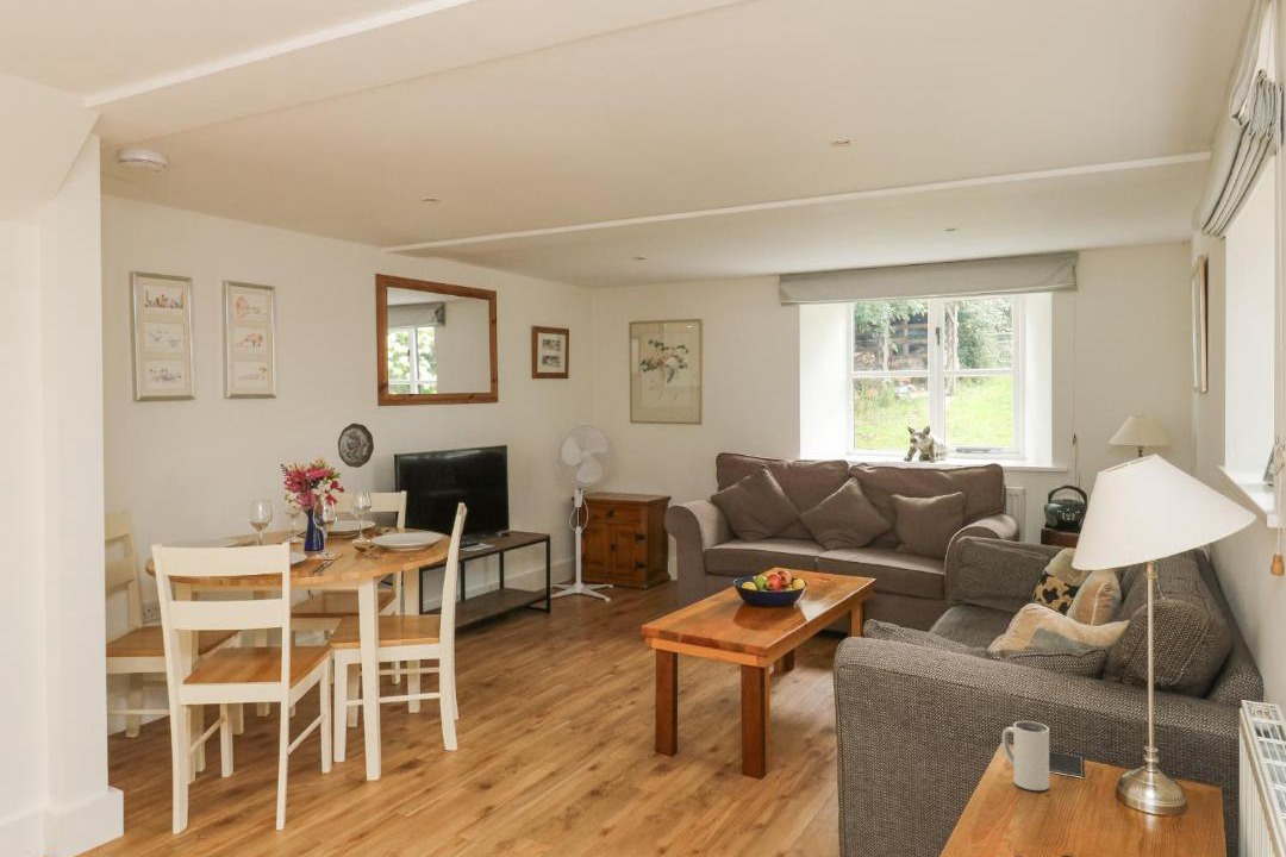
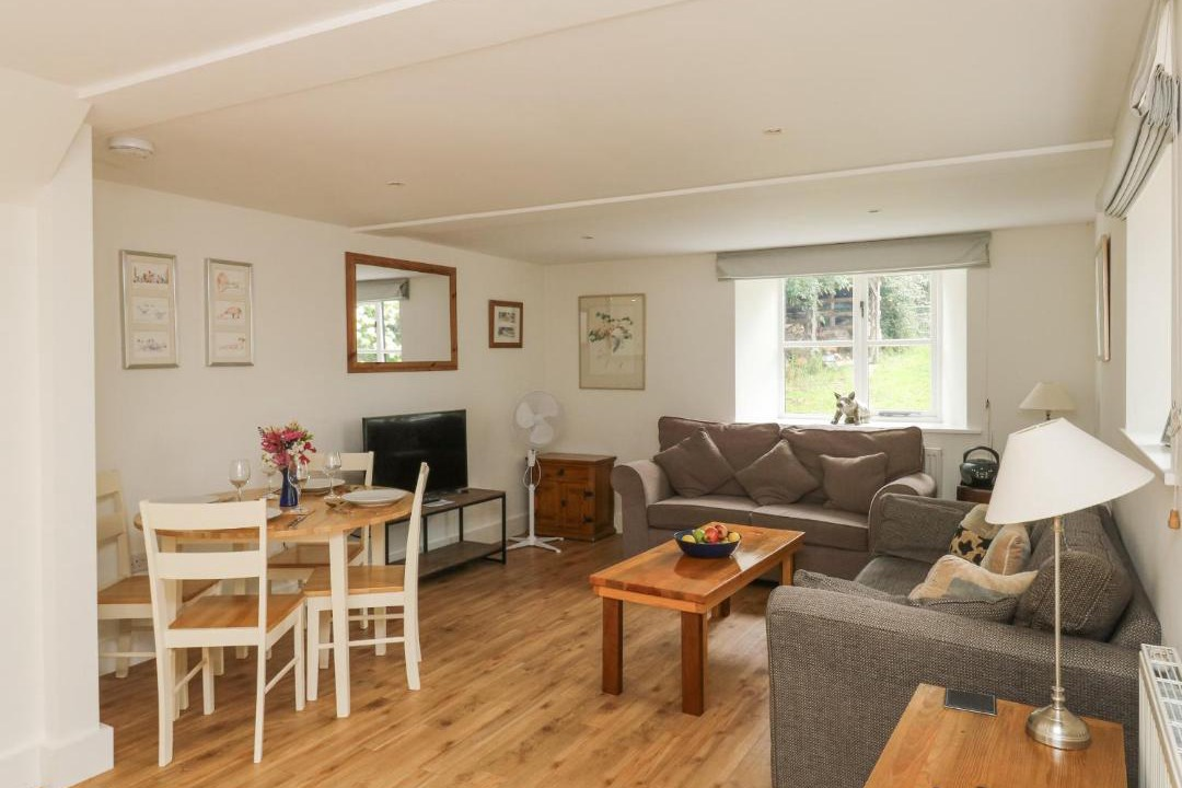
- mug (1024, 752)
- decorative plate (355, 445)
